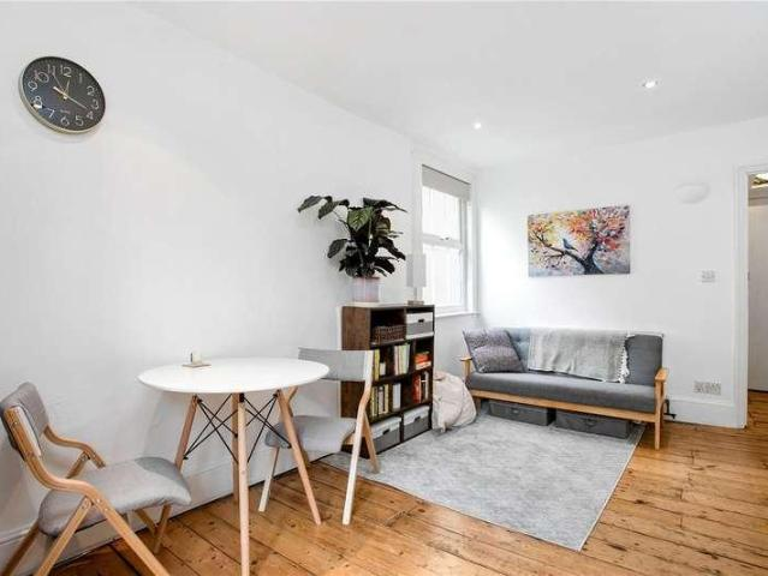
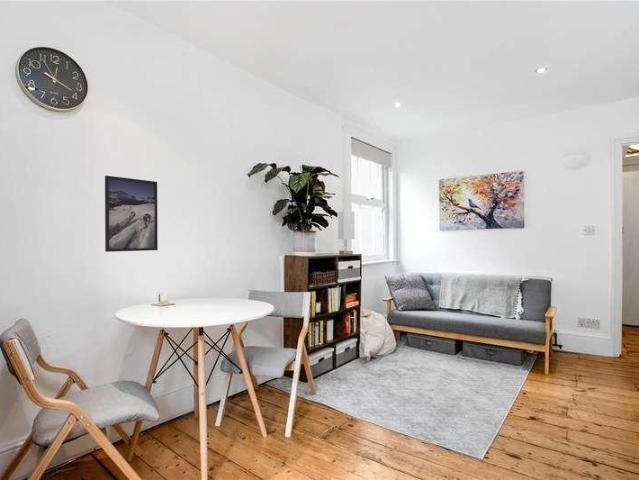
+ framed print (132, 214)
